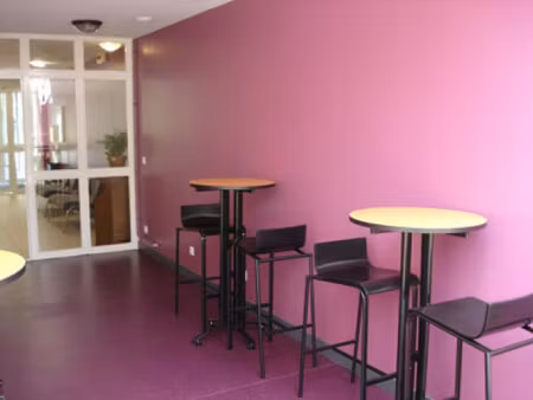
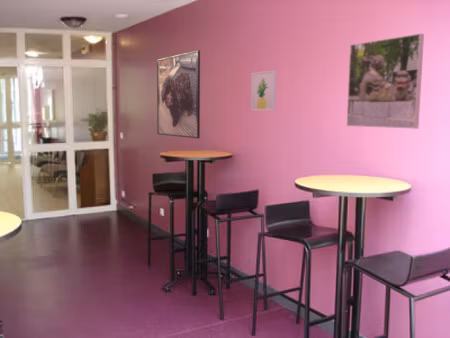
+ wall art (263, 91)
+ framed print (381, 83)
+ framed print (176, 96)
